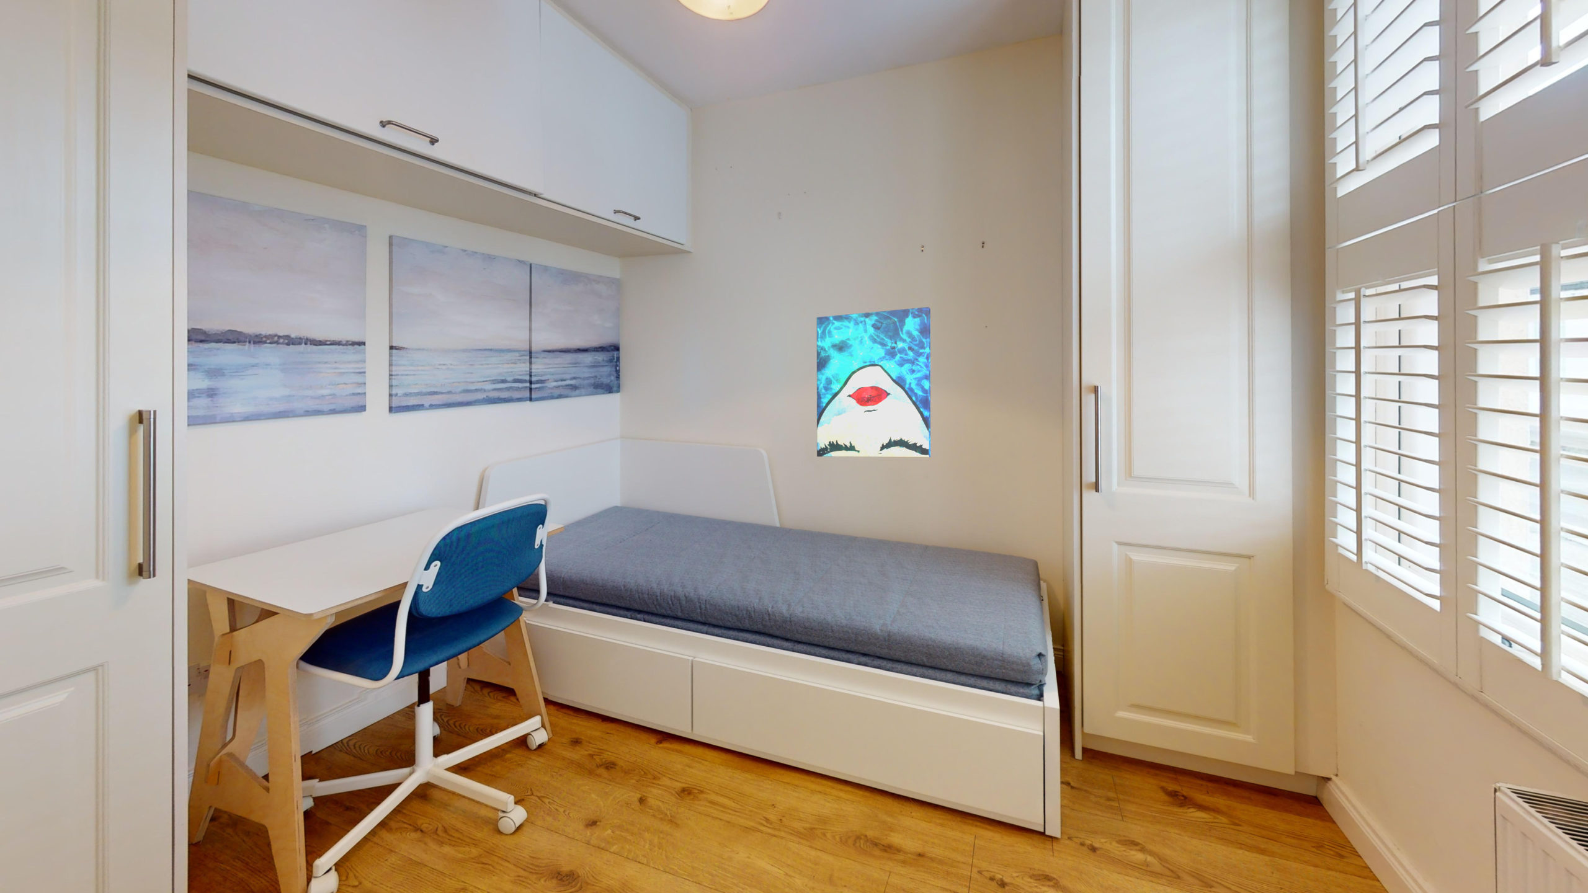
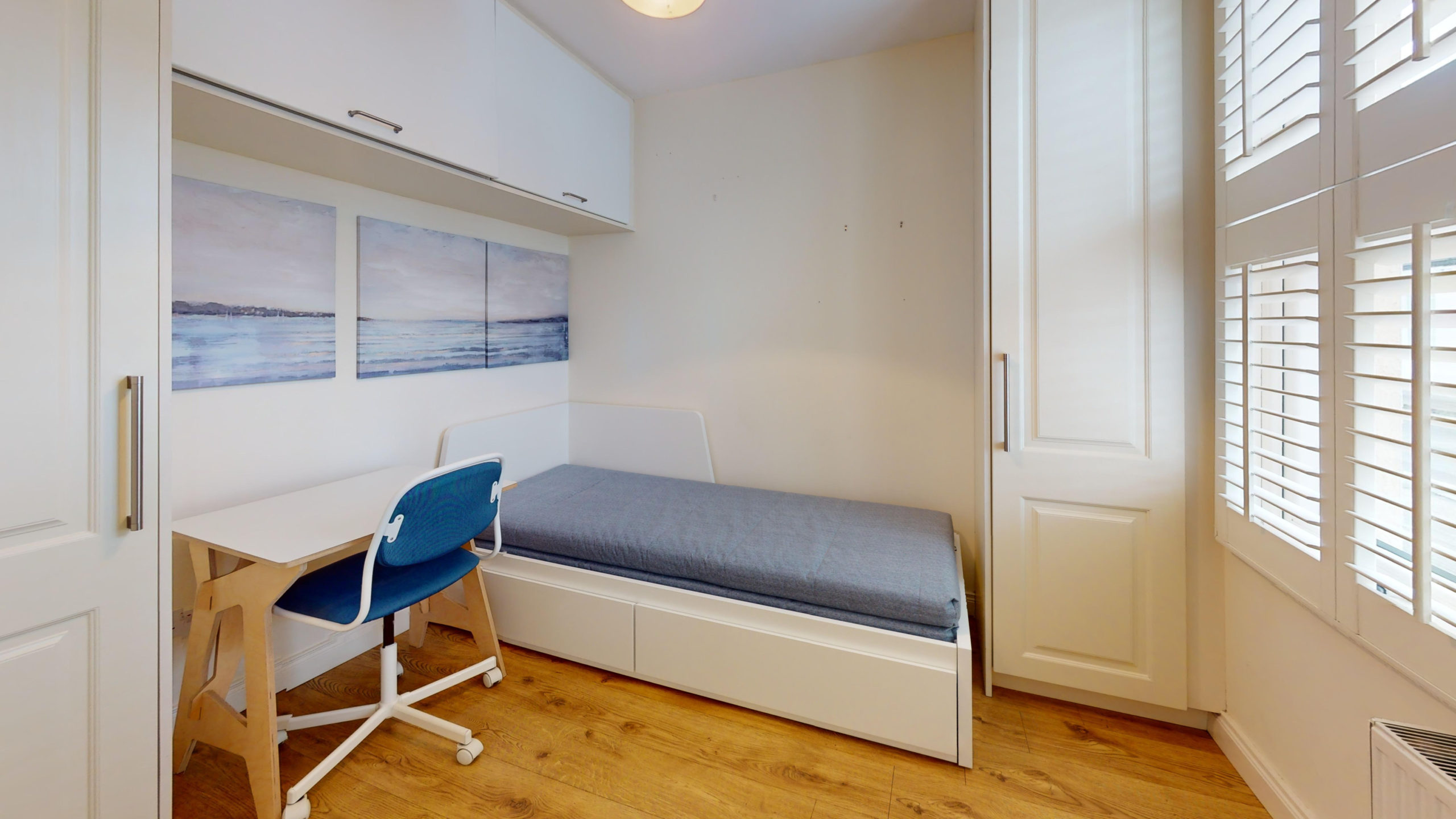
- wall art (871, 385)
